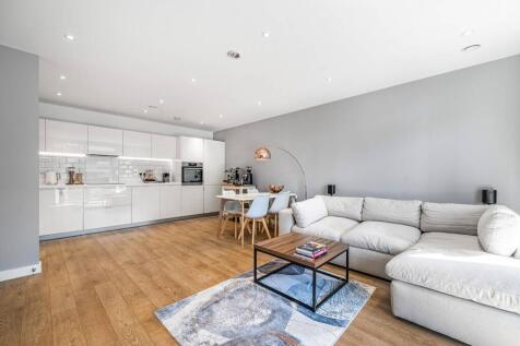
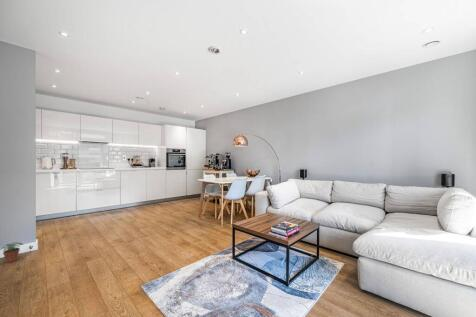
+ potted plant (11, 252)
